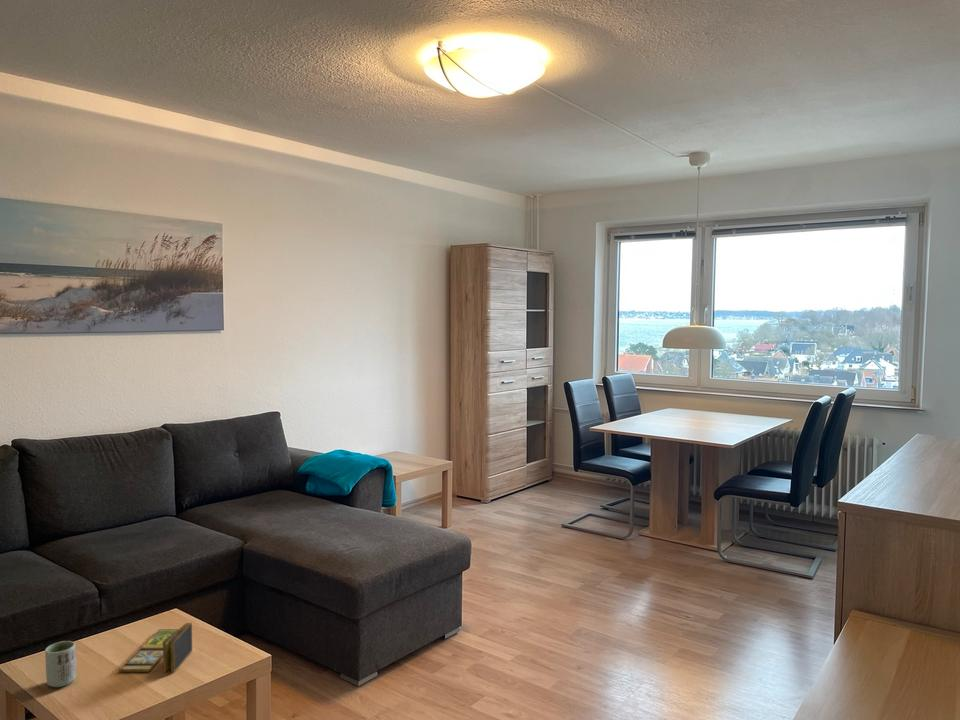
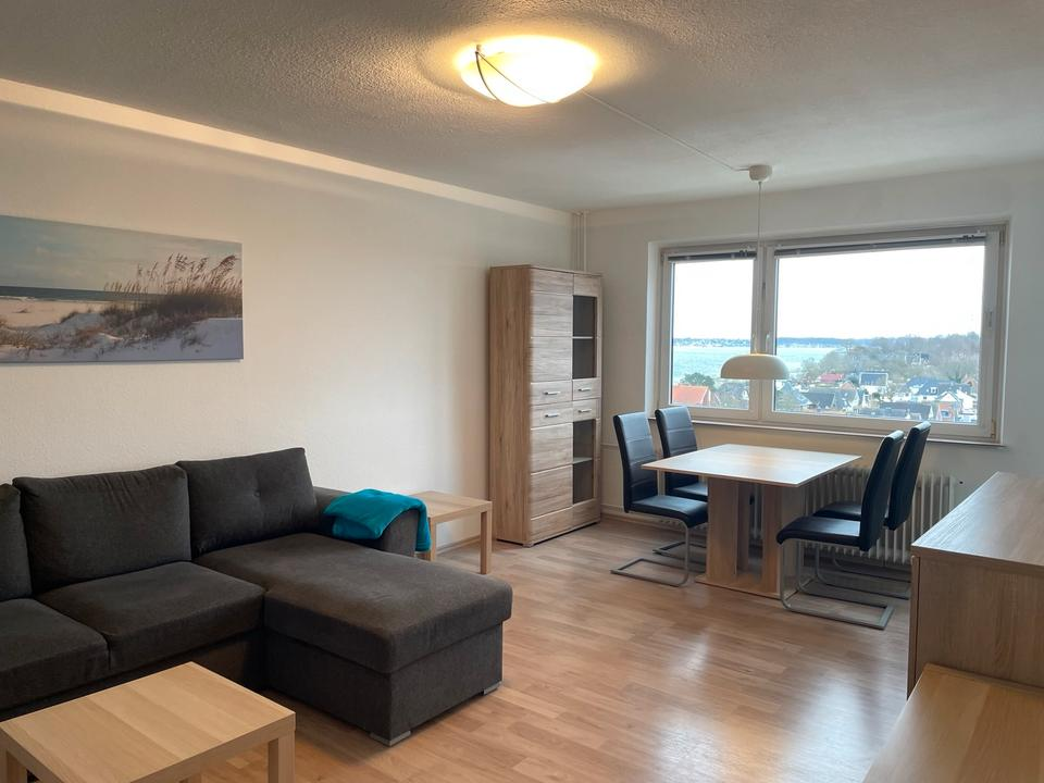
- board game (166, 636)
- cup (60, 664)
